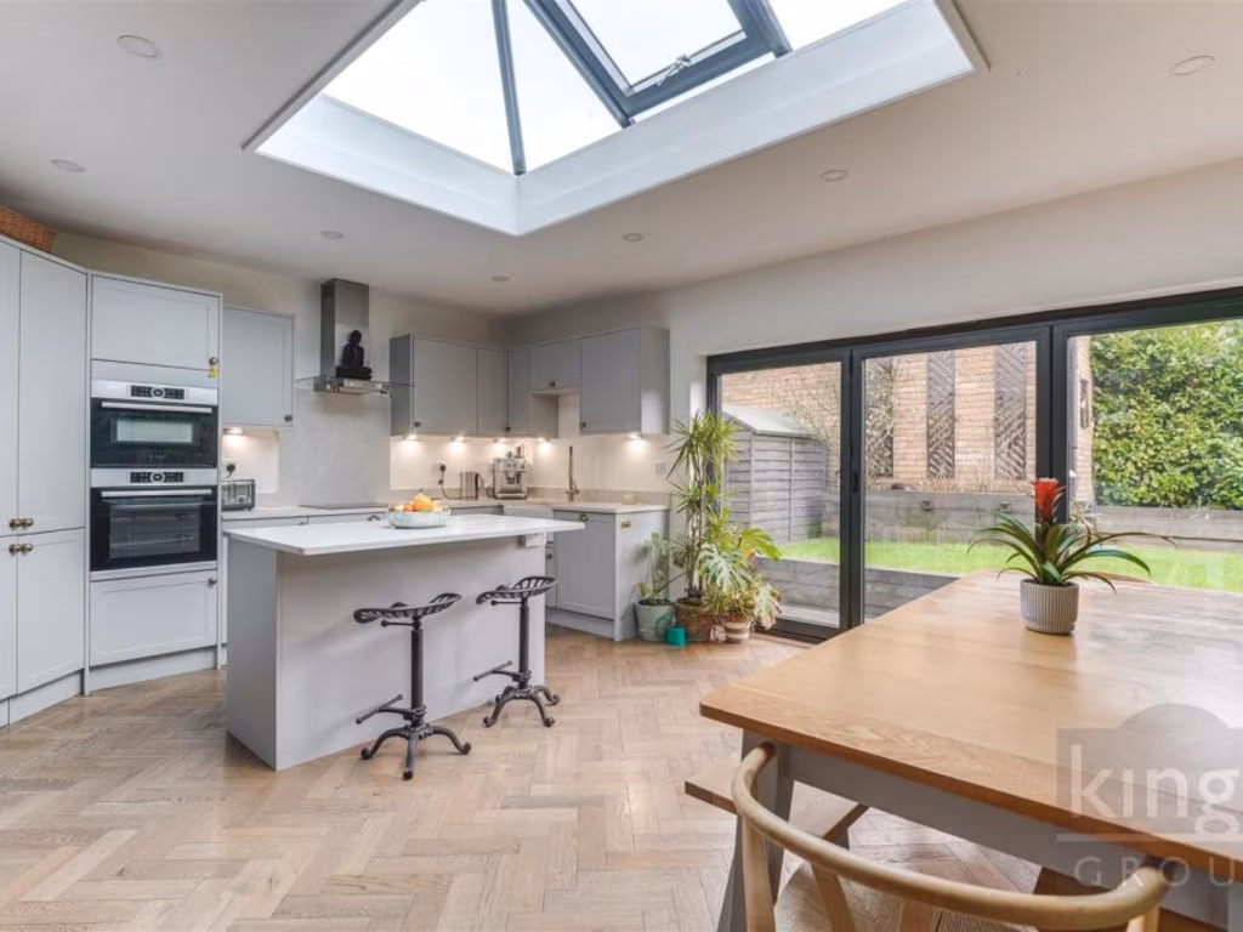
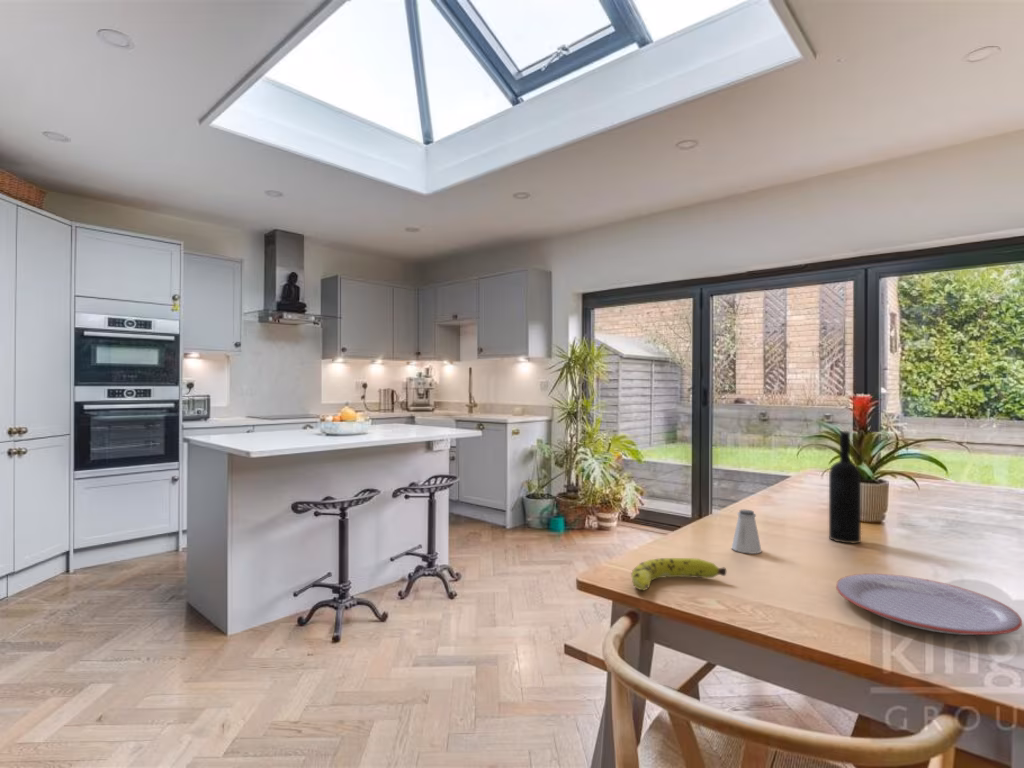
+ saltshaker (746, 530)
+ fruit (679, 575)
+ plate (921, 604)
+ wine bottle (844, 485)
